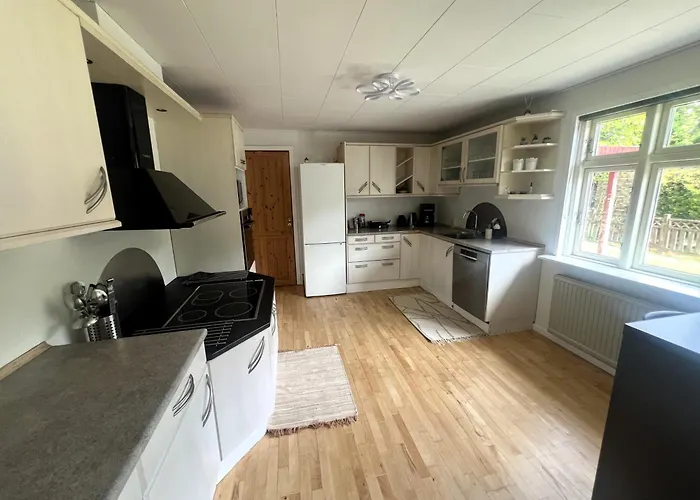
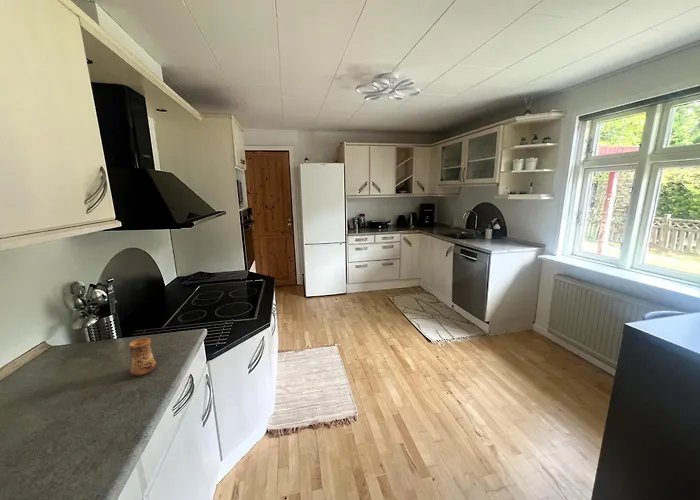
+ cup (142, 356)
